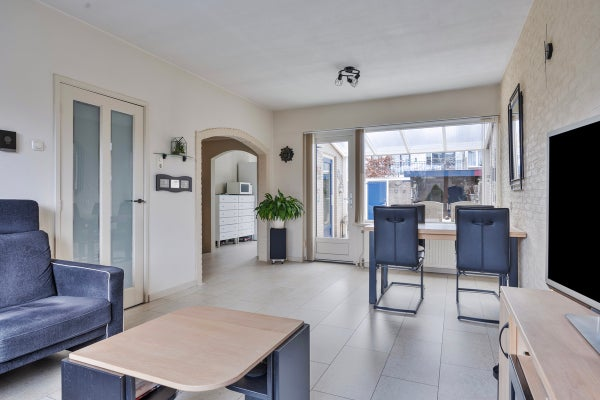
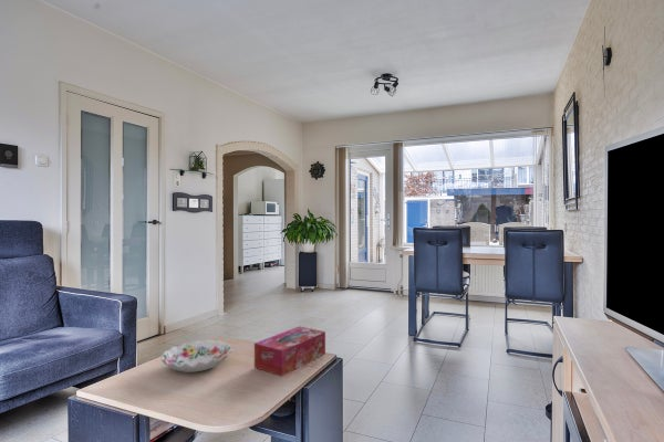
+ decorative bowl (197, 358)
+ tissue box (291, 348)
